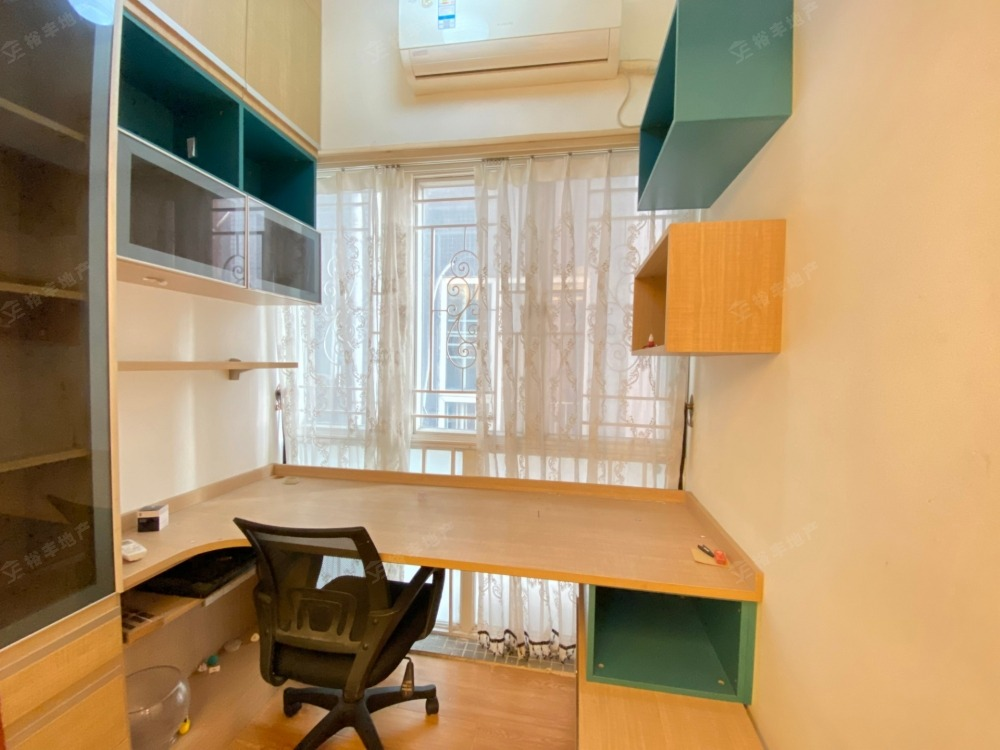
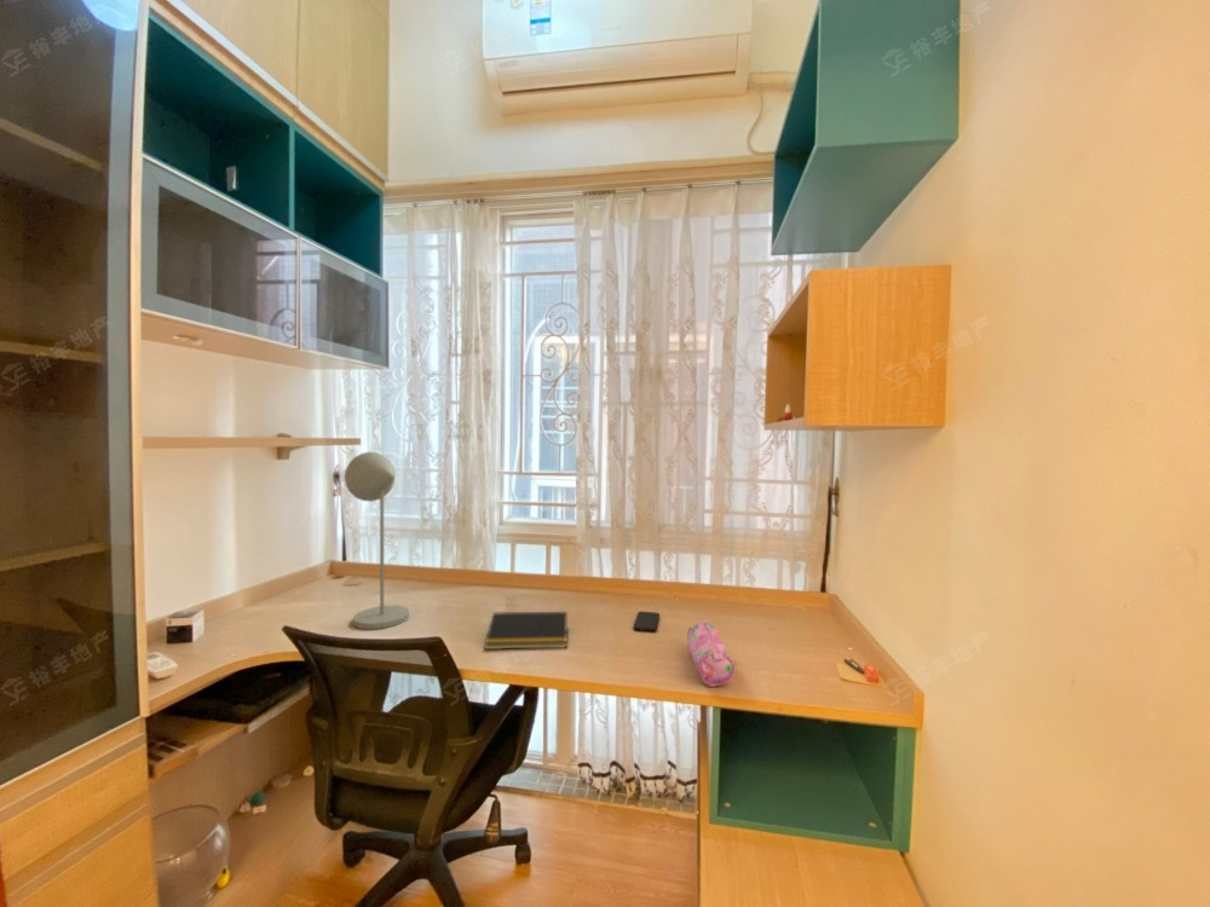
+ notepad (528, 629)
+ pencil case (708, 651)
+ smartphone (646, 620)
+ desk lamp (381, 536)
